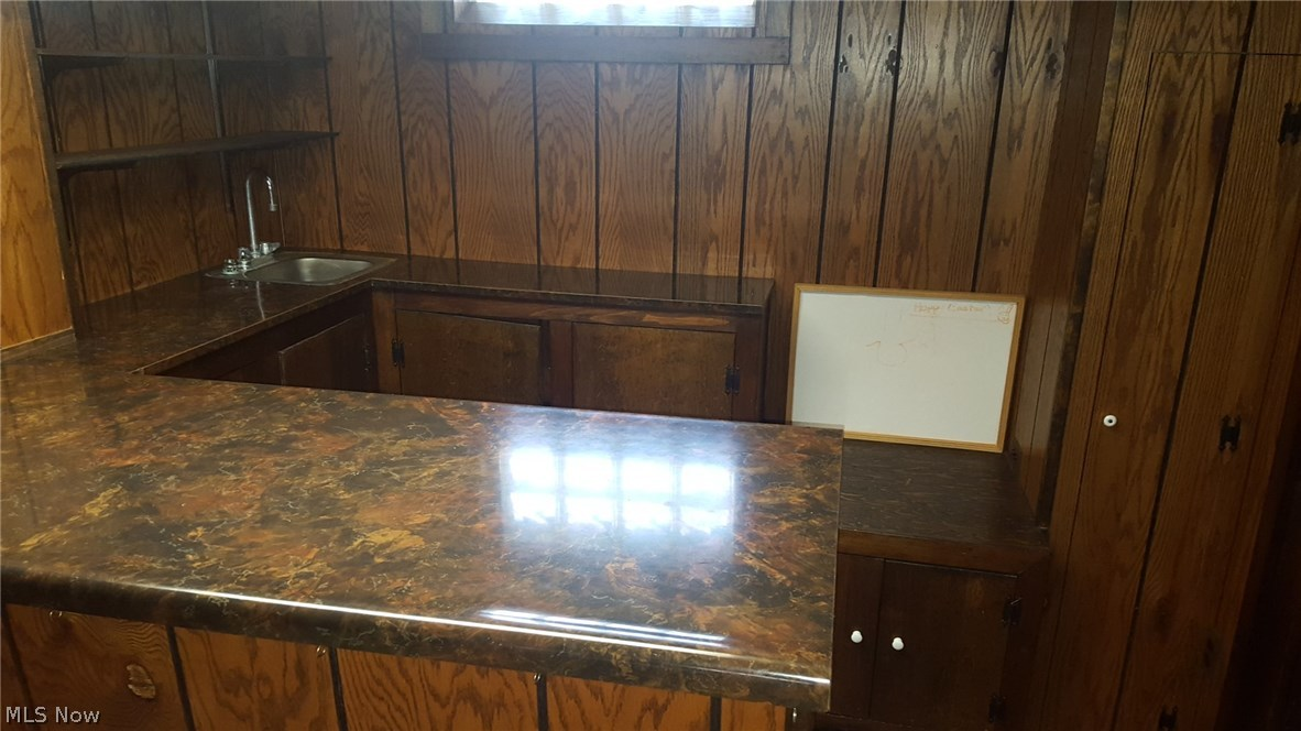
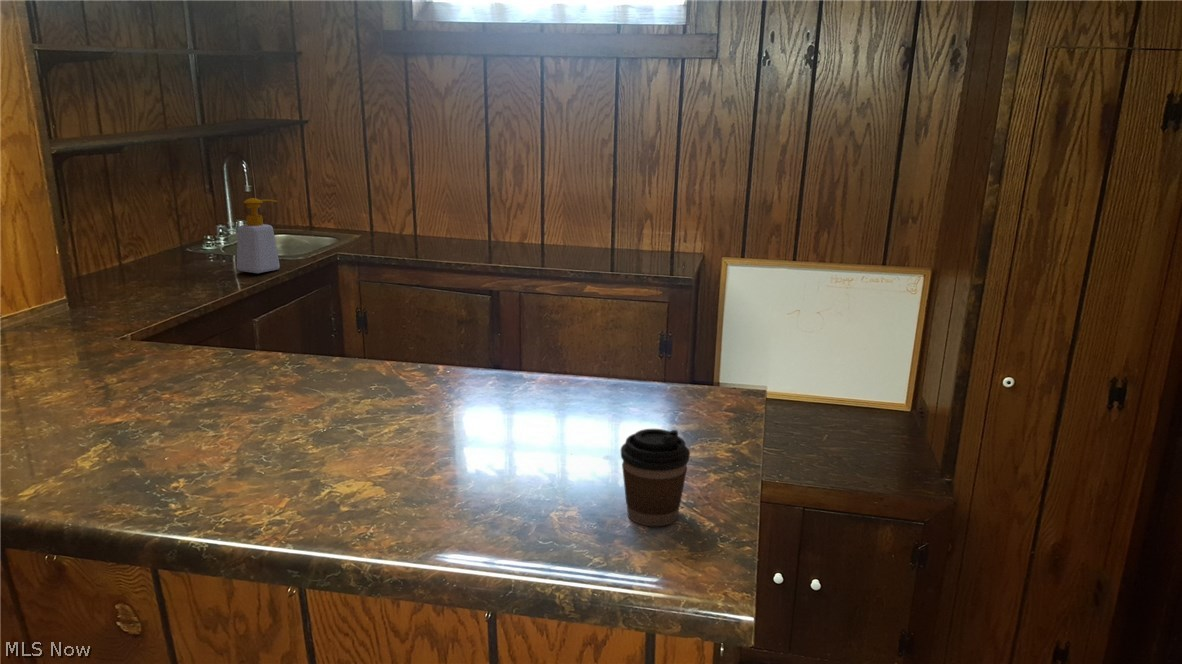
+ soap bottle (261, 234)
+ coffee cup (654, 472)
